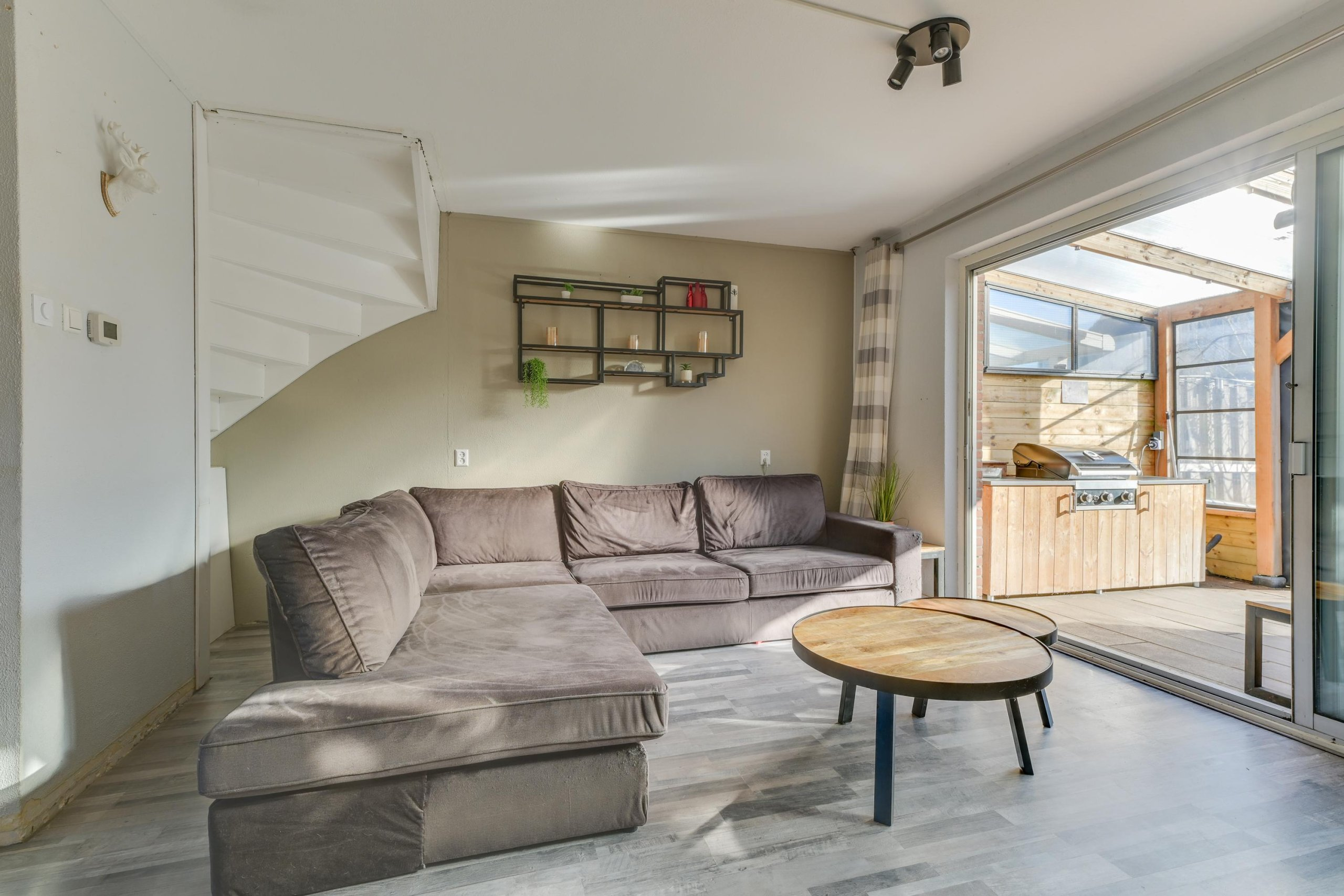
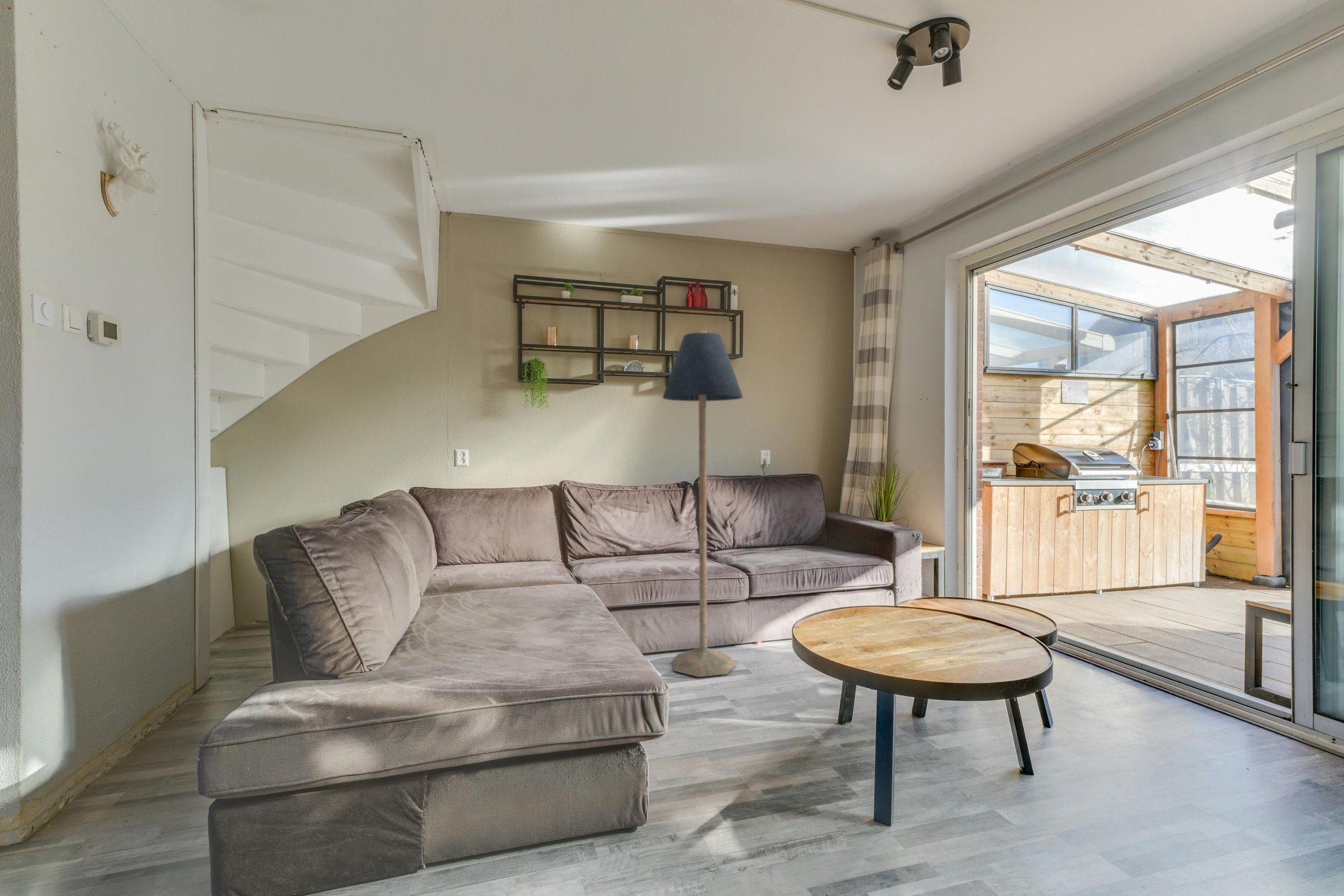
+ floor lamp (702, 500)
